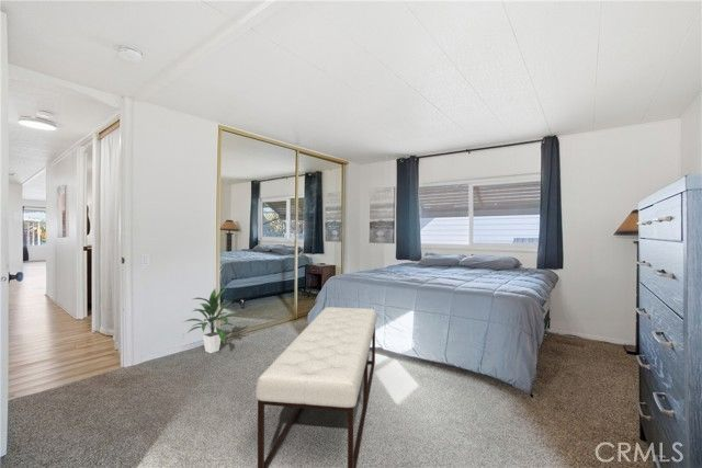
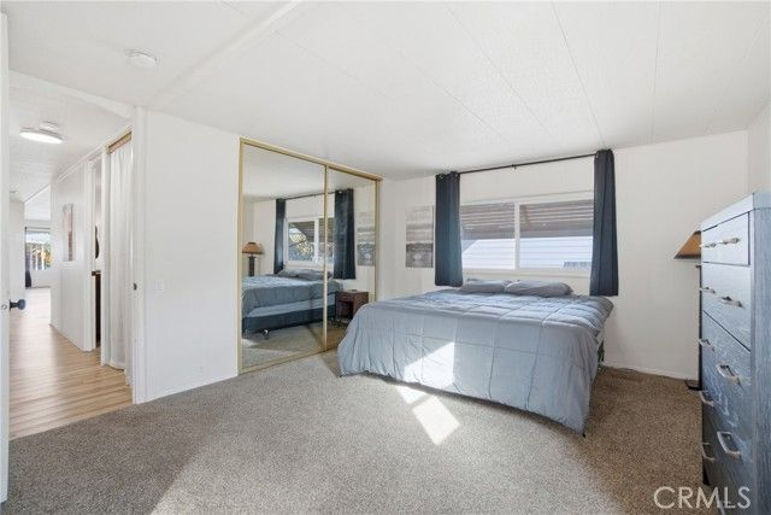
- bench (333, 367)
- indoor plant (212, 320)
